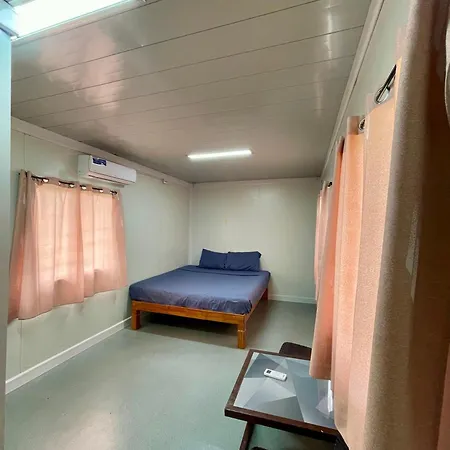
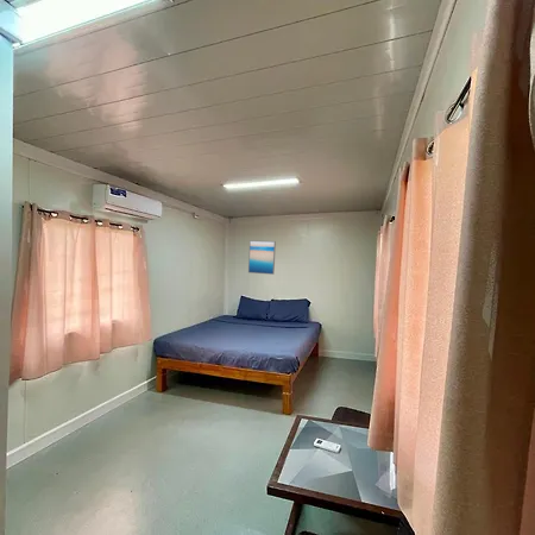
+ wall art (262, 257)
